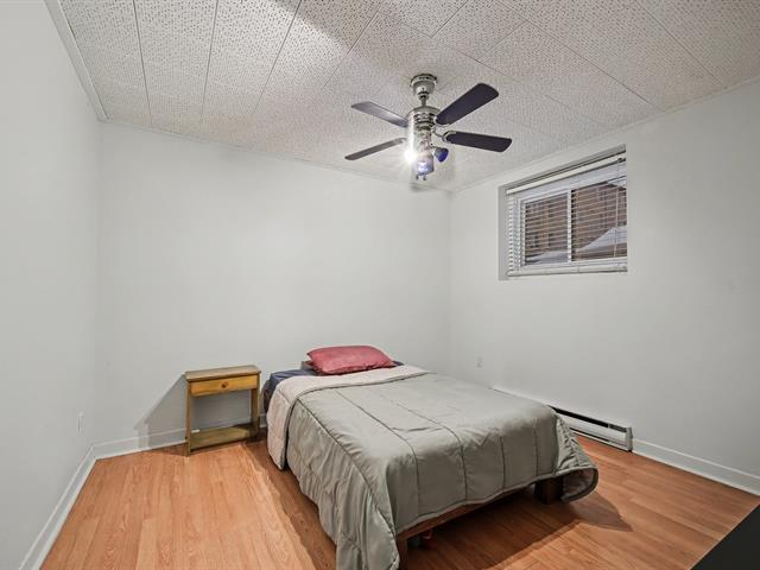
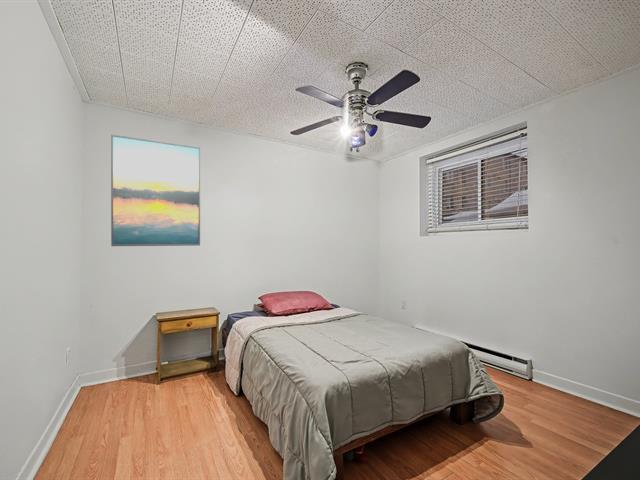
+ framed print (158, 193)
